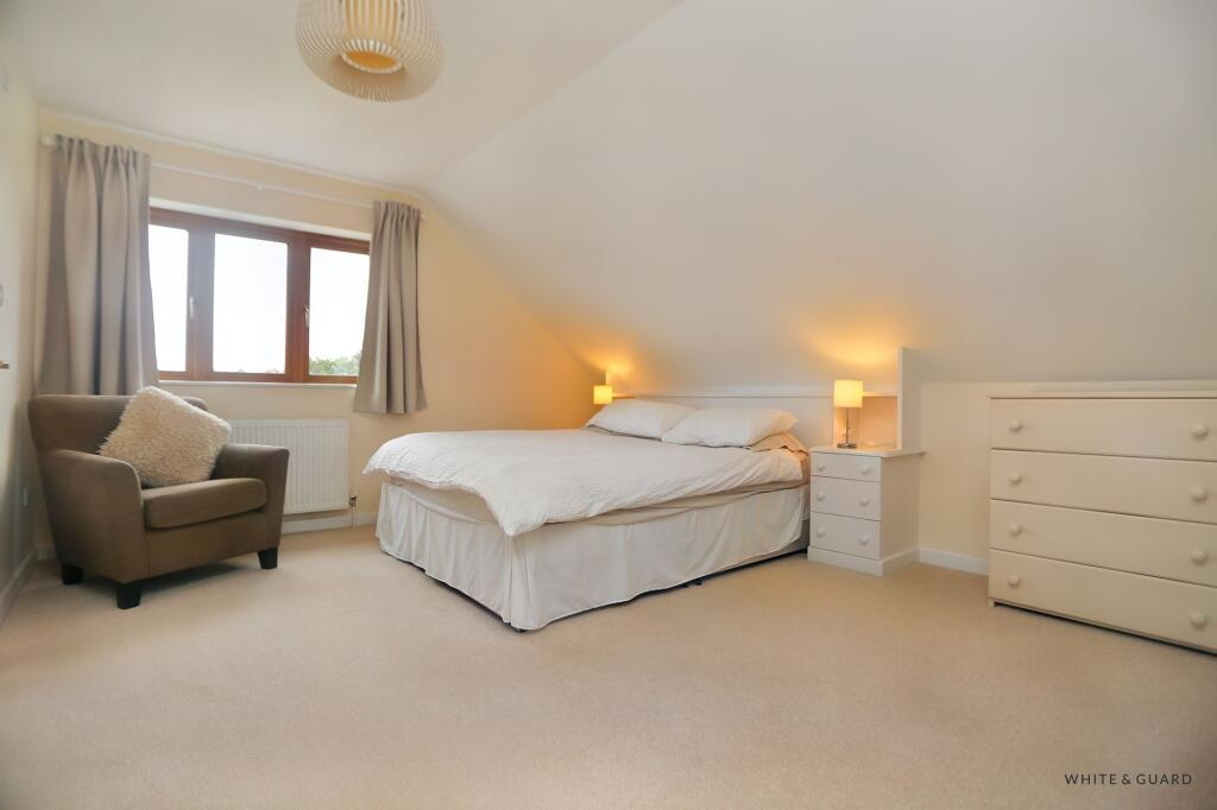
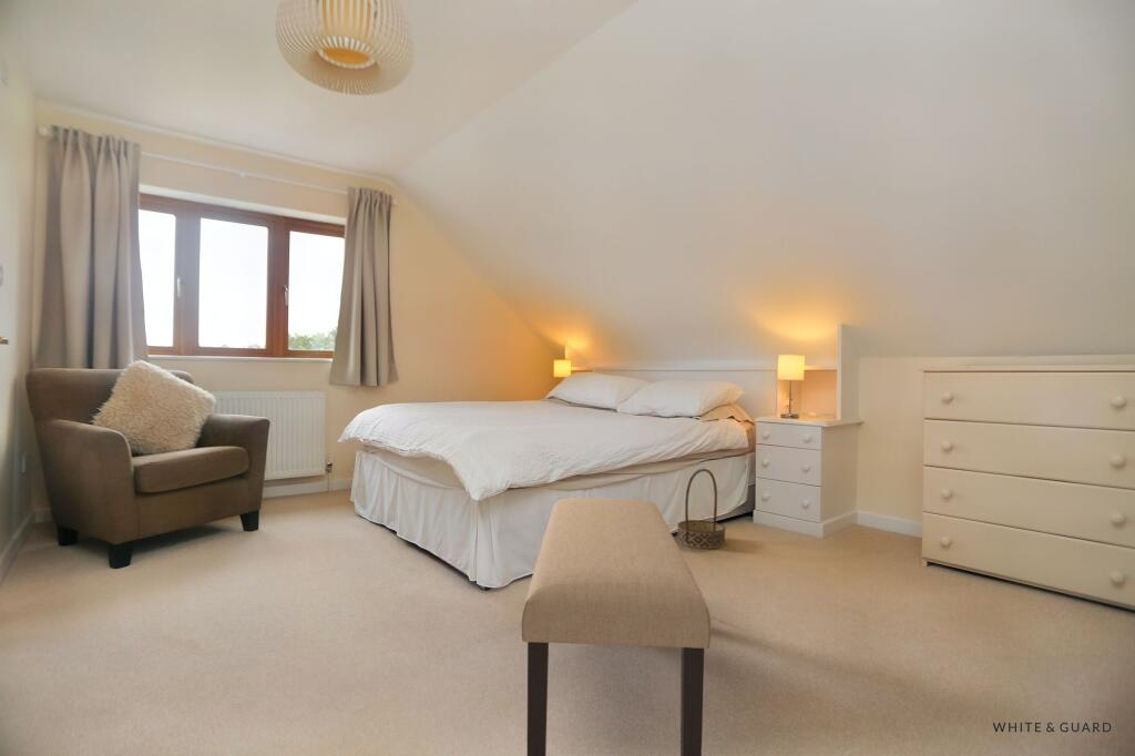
+ basket (714, 505)
+ bench (607, 601)
